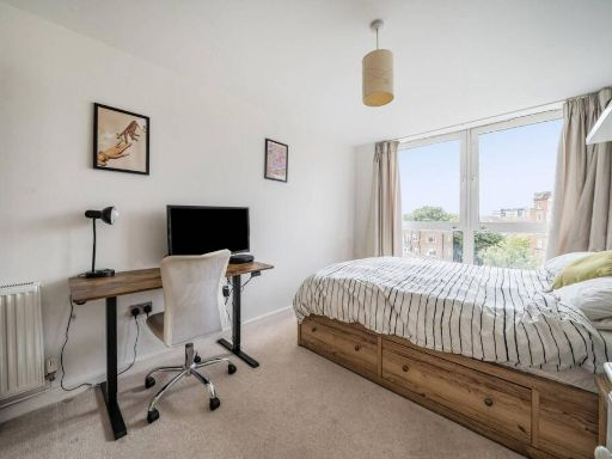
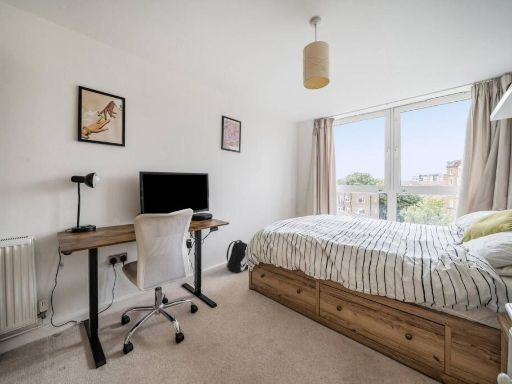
+ backpack (237, 254)
